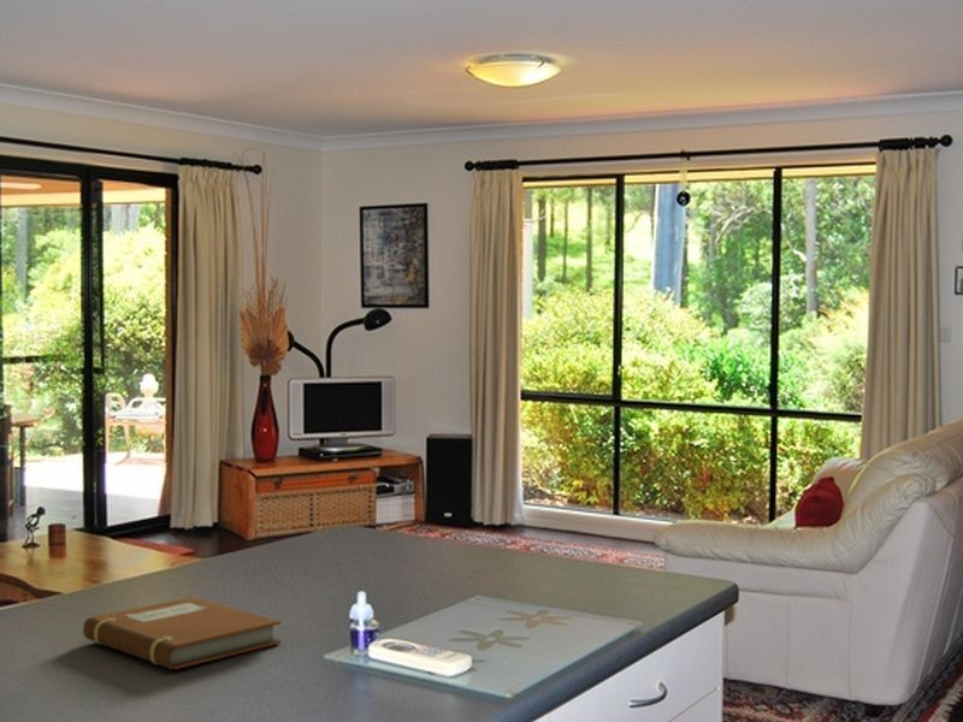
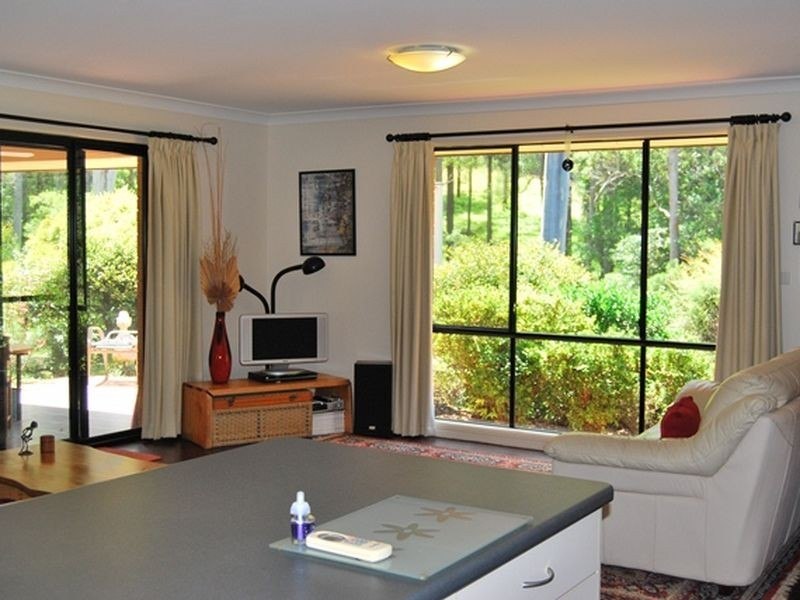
- notebook (178, 629)
